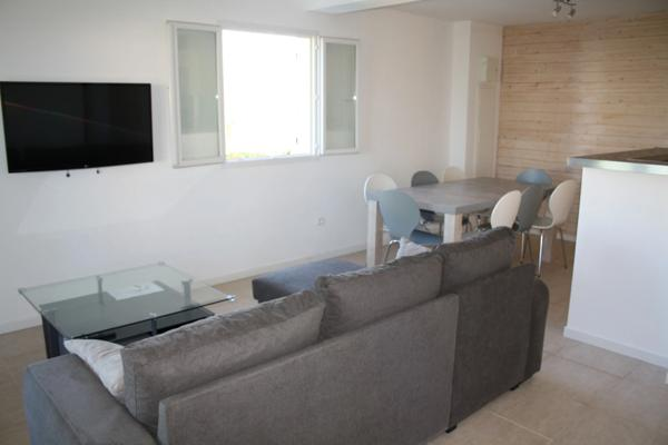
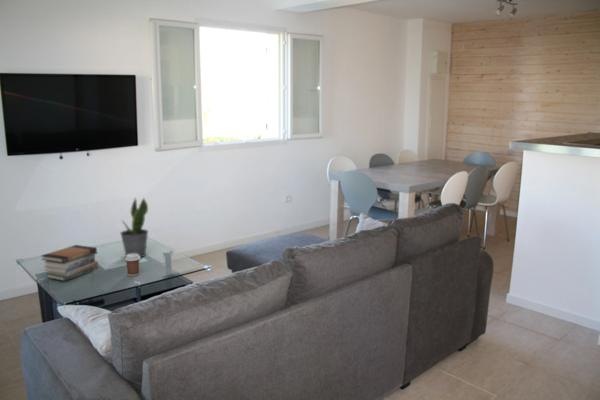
+ coffee cup (133, 264)
+ potted plant (134, 226)
+ book stack (70, 262)
